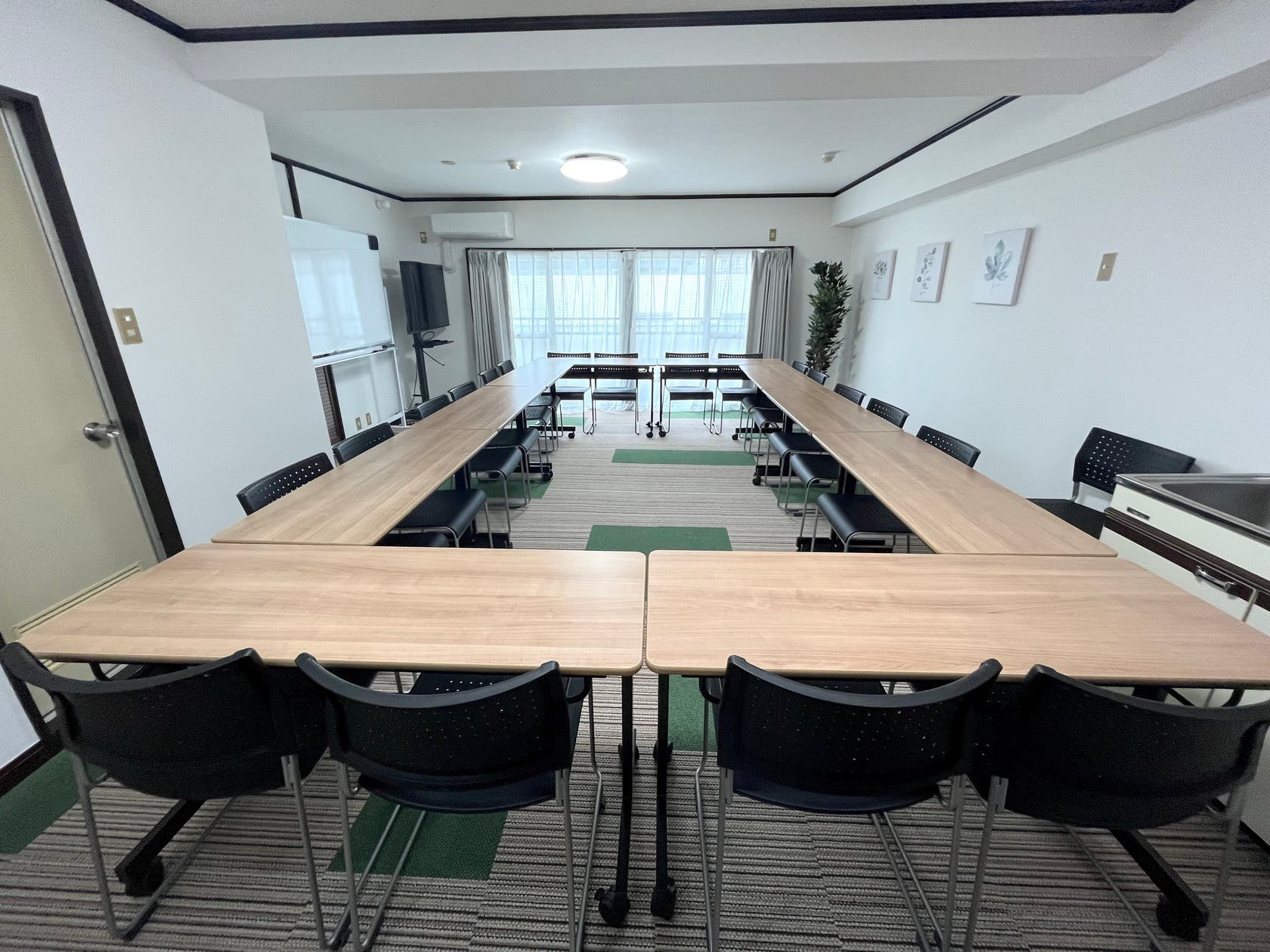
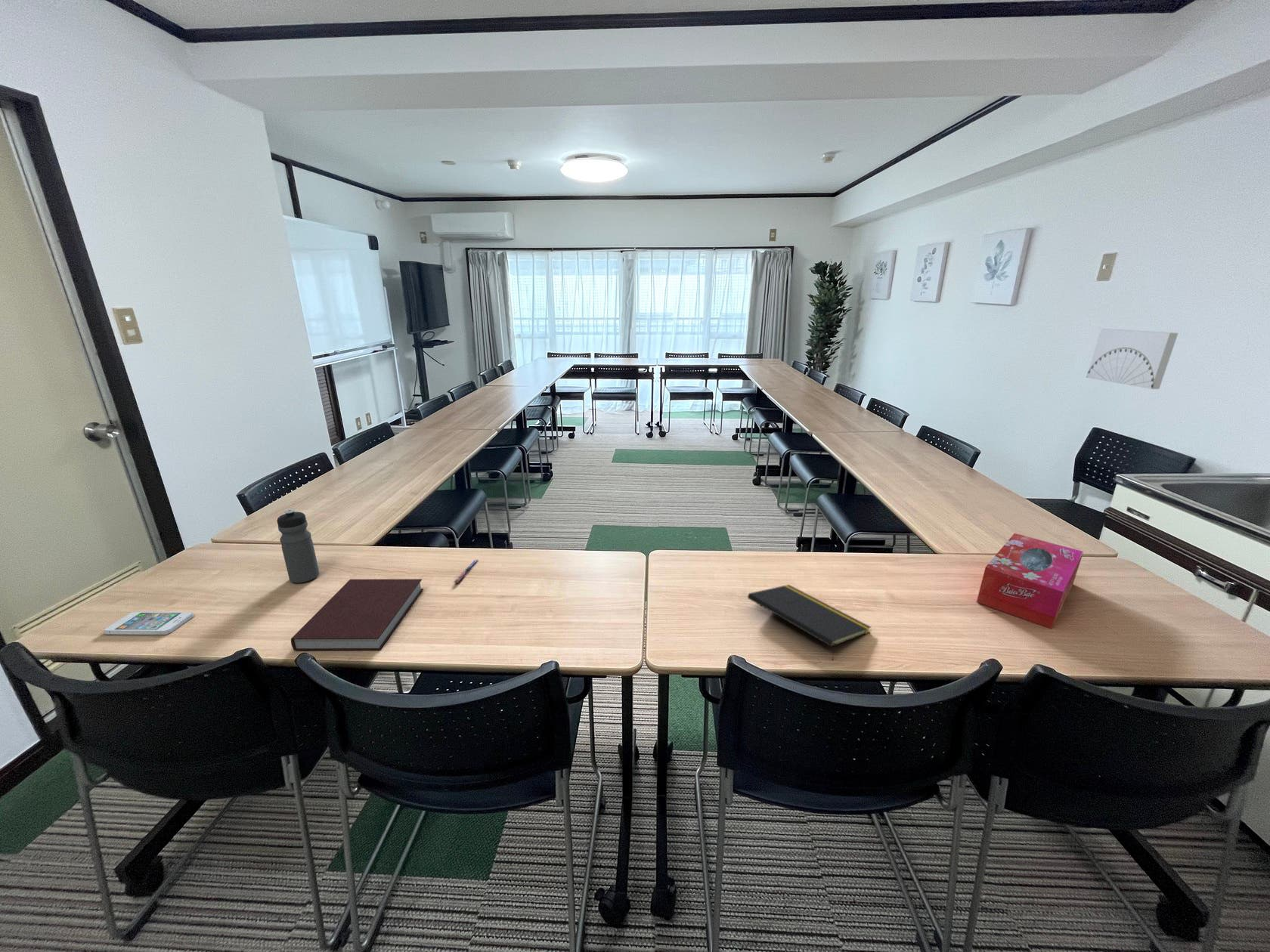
+ water bottle (297, 544)
+ notepad (807, 612)
+ notebook (363, 611)
+ smartphone (150, 623)
+ tissue box (1030, 576)
+ pen (466, 570)
+ wall art (1128, 357)
